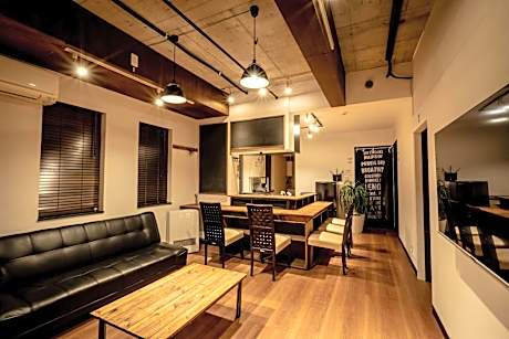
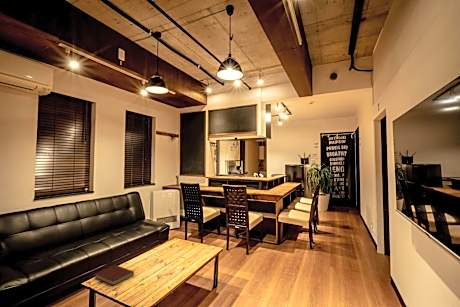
+ notebook (114, 274)
